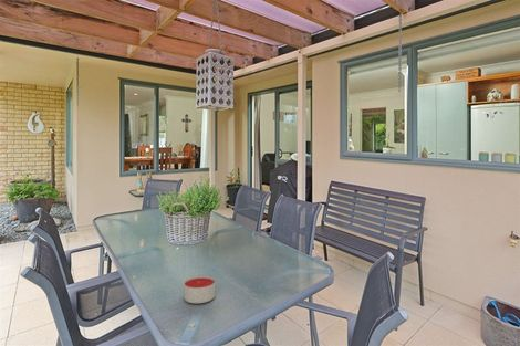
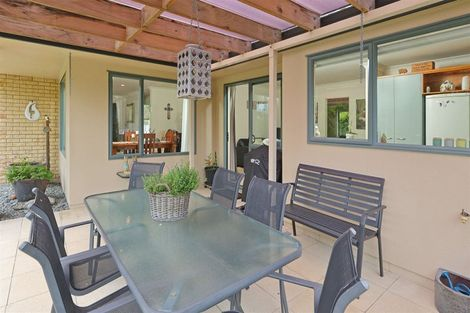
- candle (199, 289)
